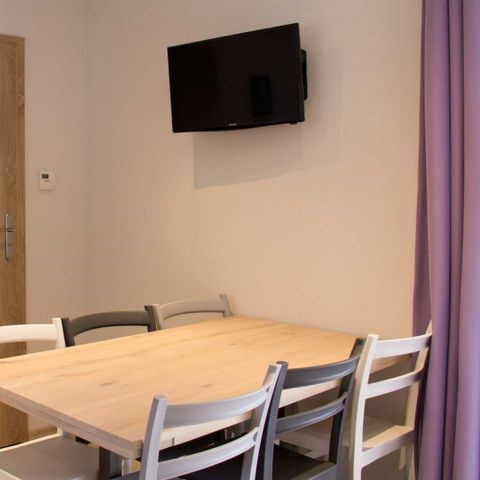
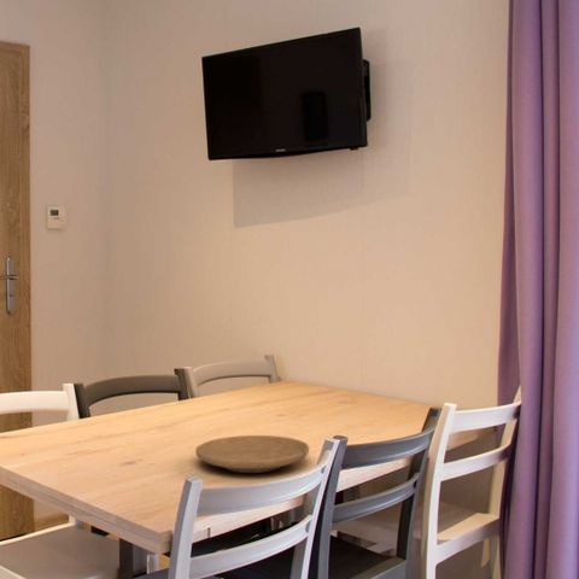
+ plate (252, 456)
